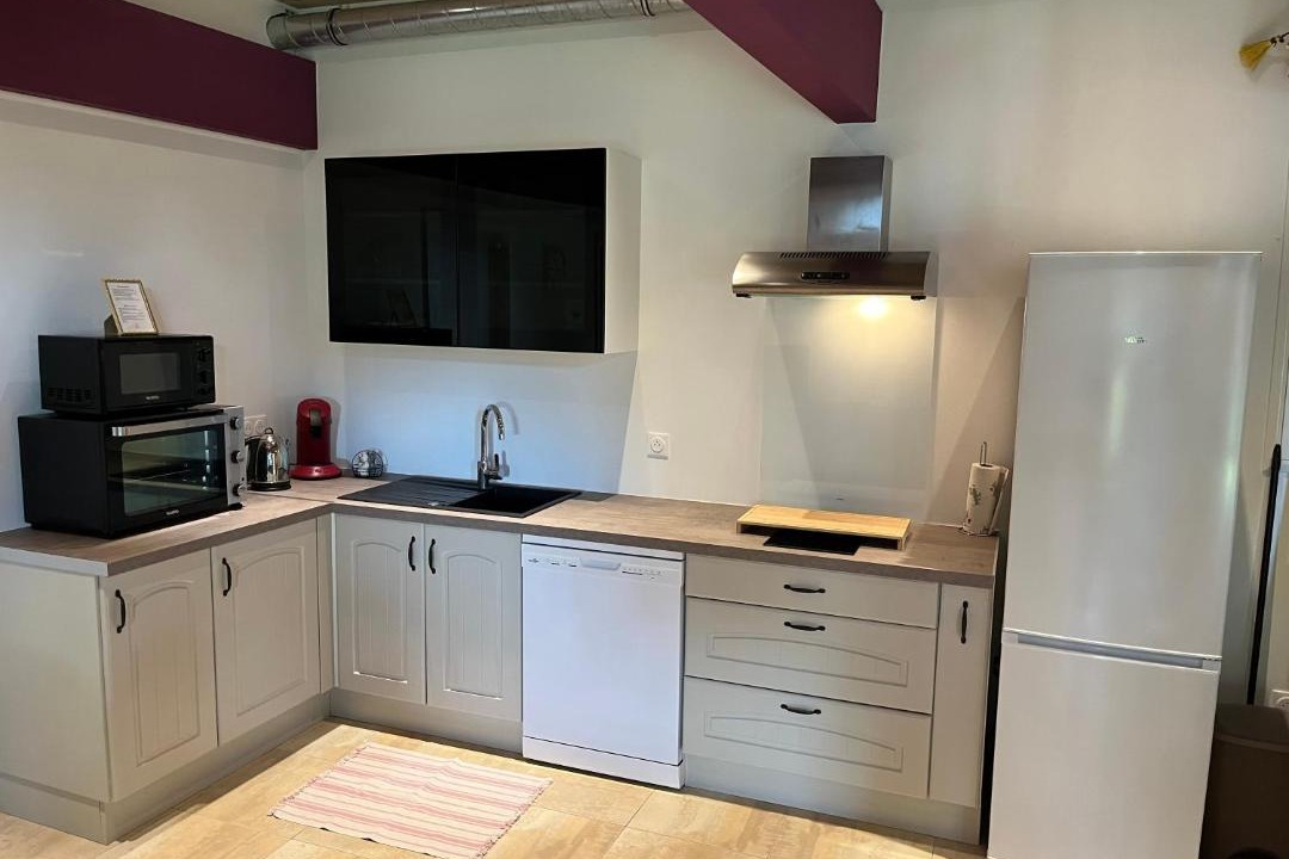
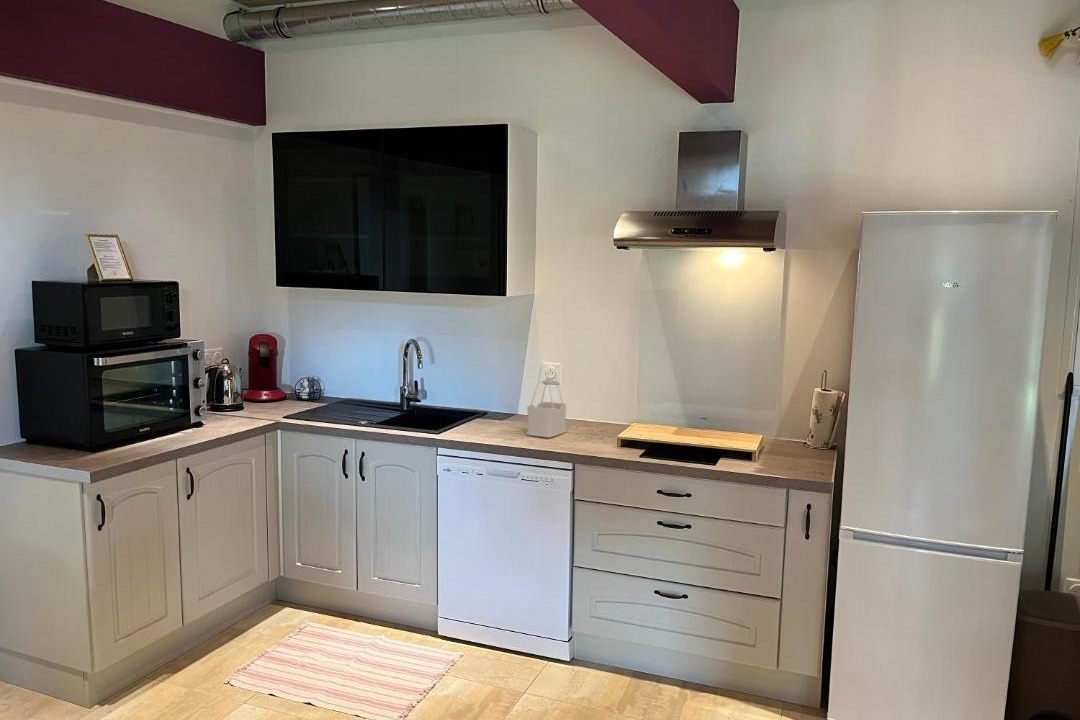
+ utensil holder (547, 402)
